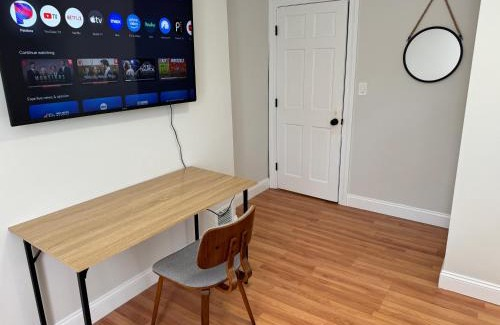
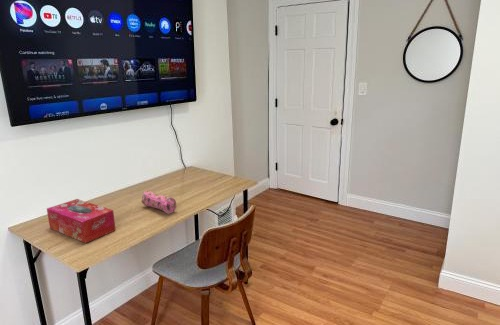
+ tissue box (81, 219)
+ pencil case (158, 201)
